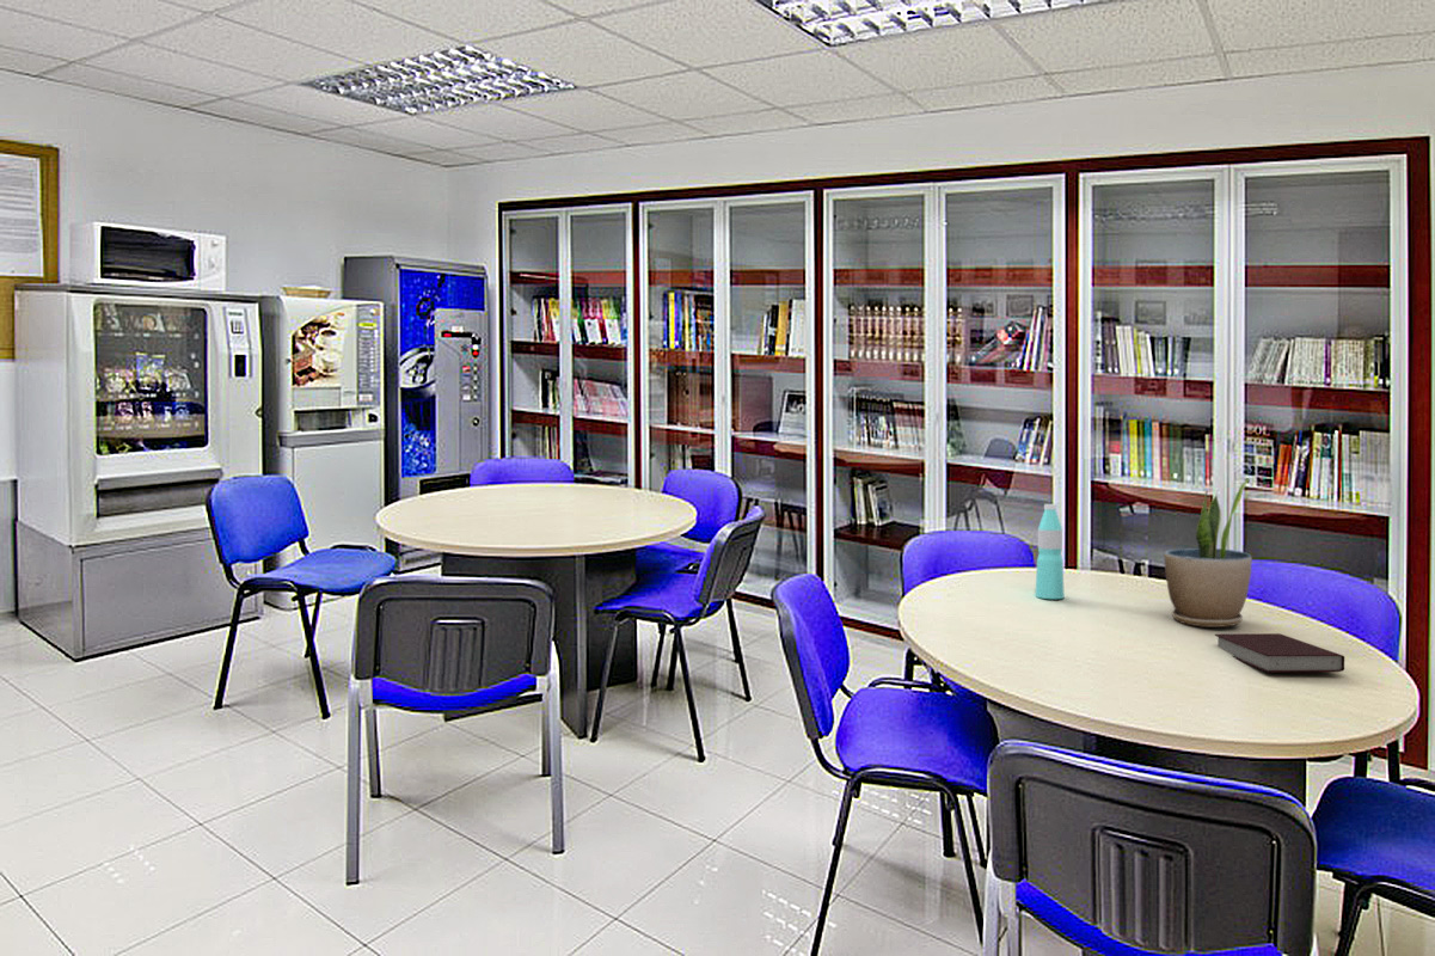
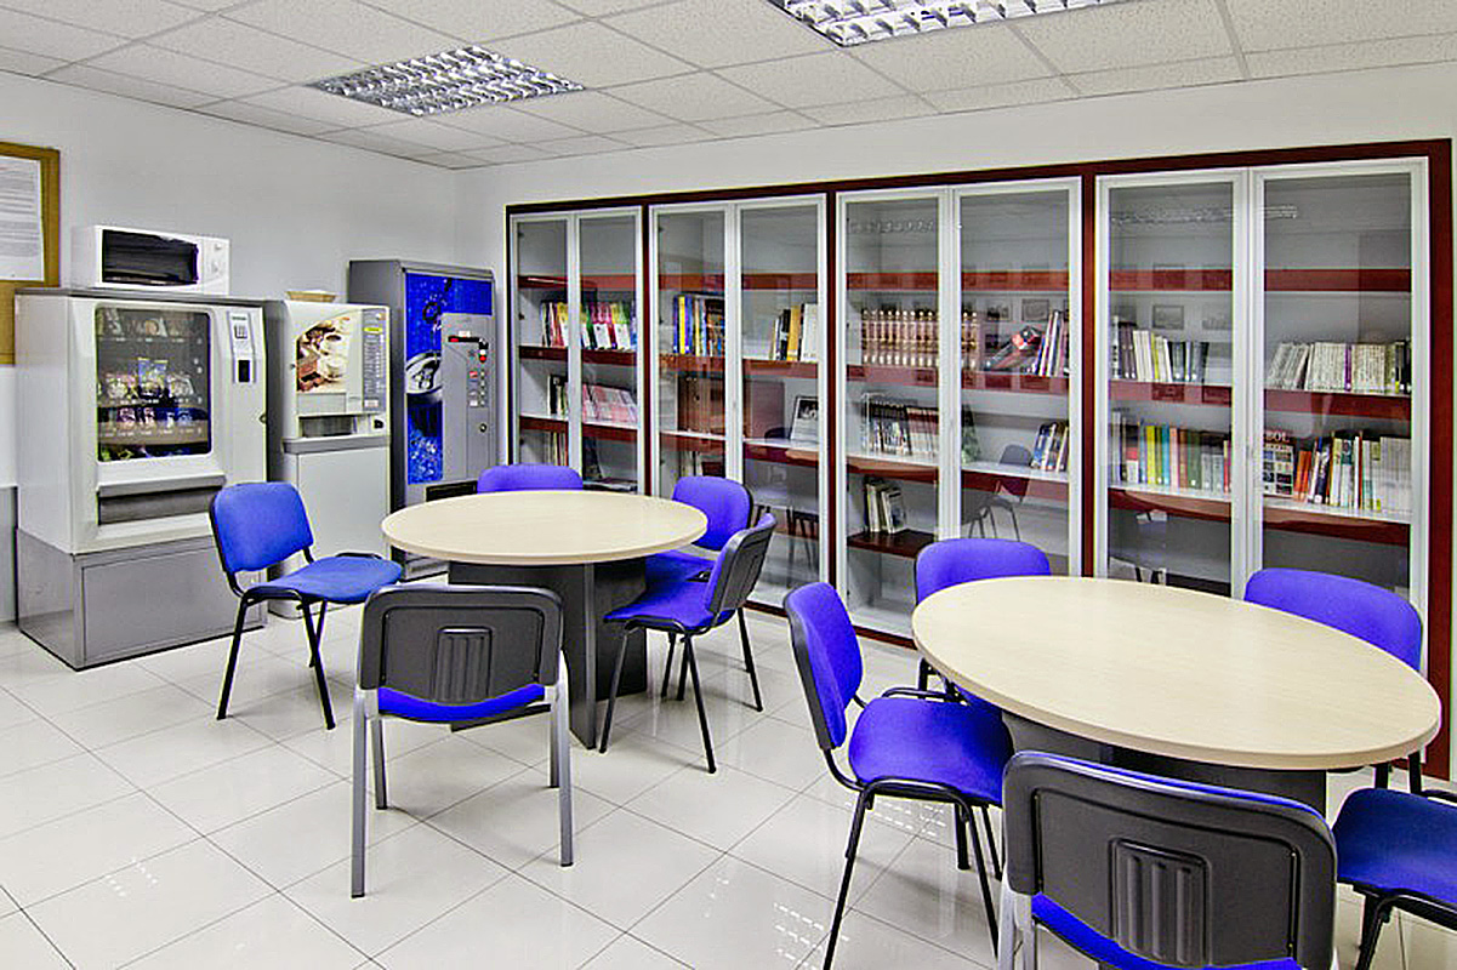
- book (1275, 651)
- potted plant (1207, 550)
- water bottle (1049, 550)
